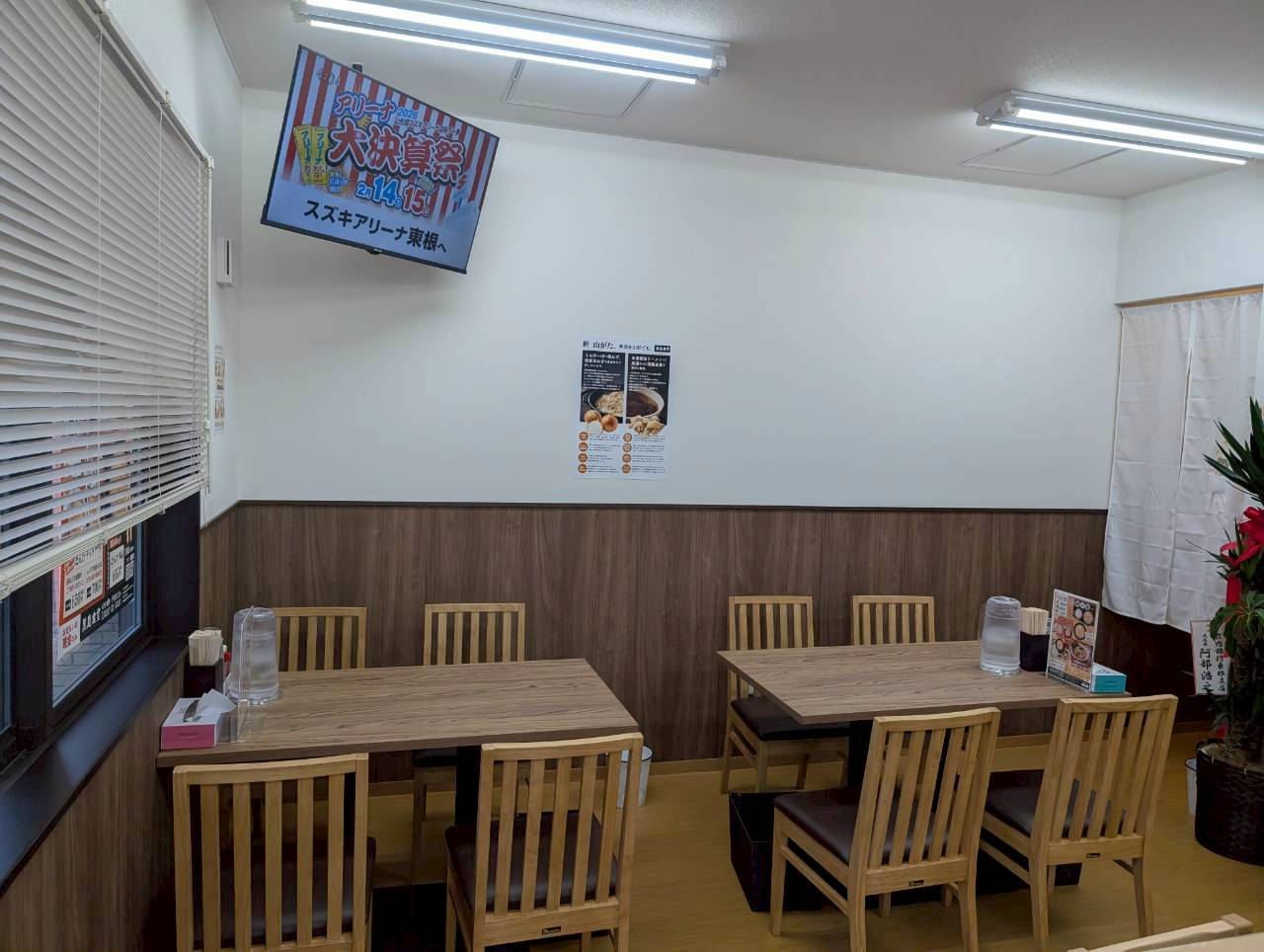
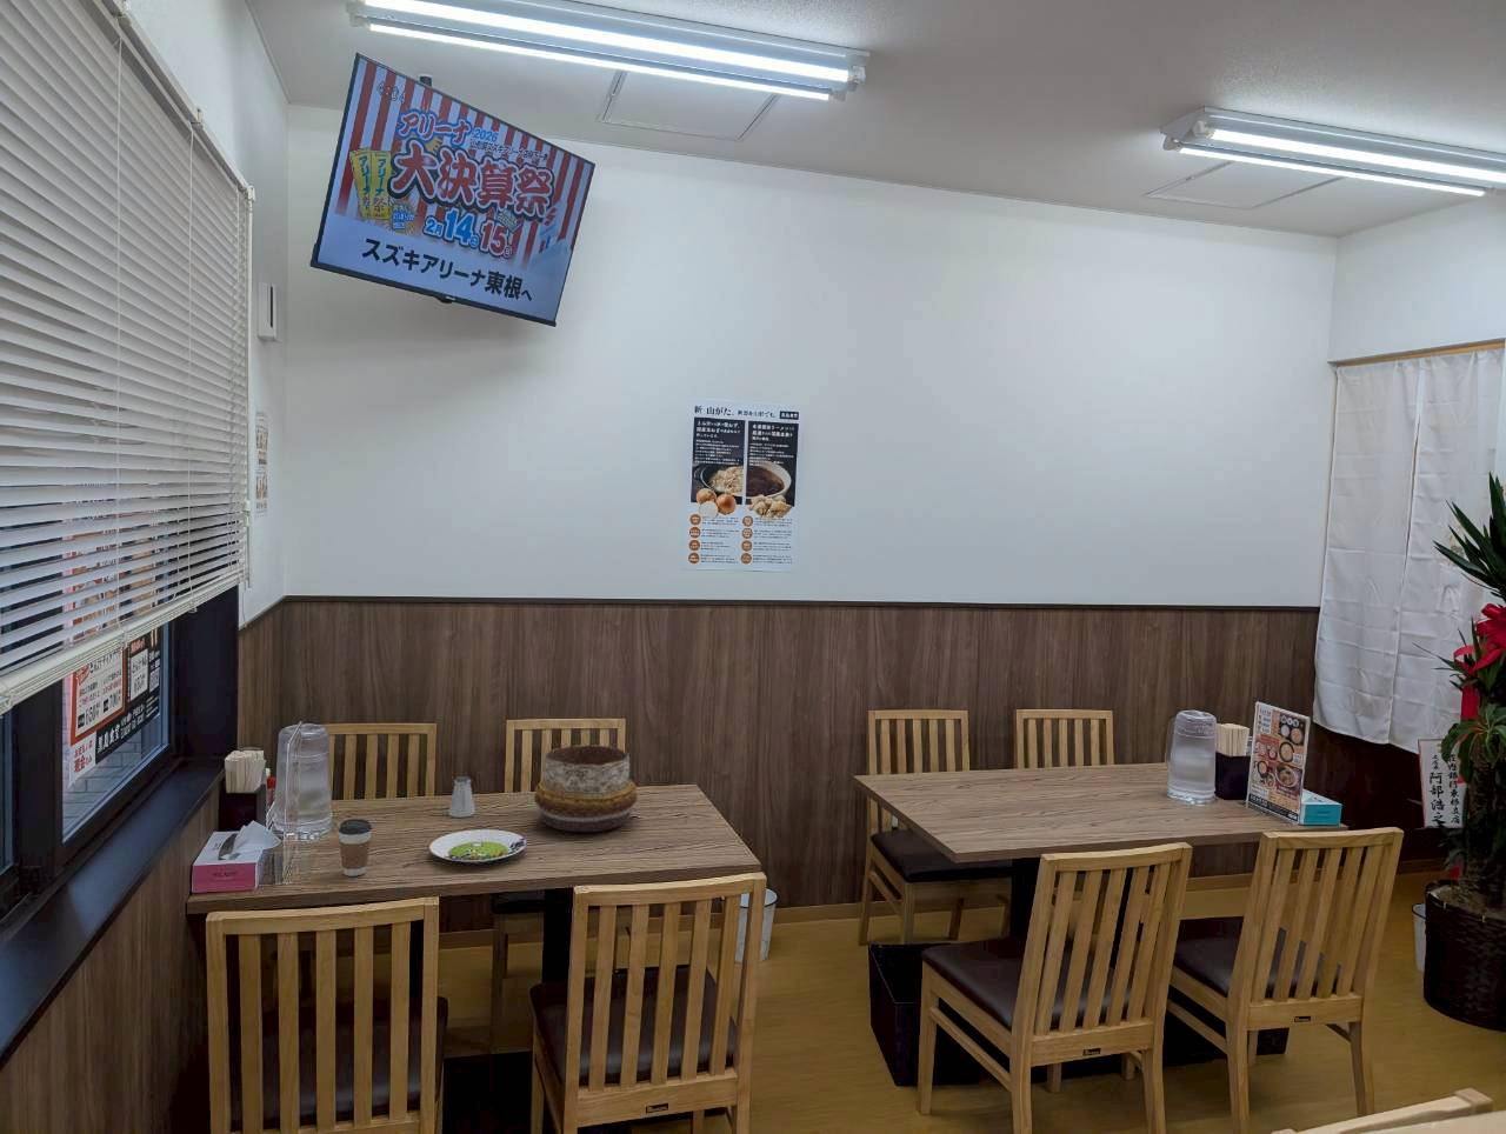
+ coffee cup (354, 847)
+ salad plate (478, 847)
+ saltshaker (461, 796)
+ decorative bowl (586, 789)
